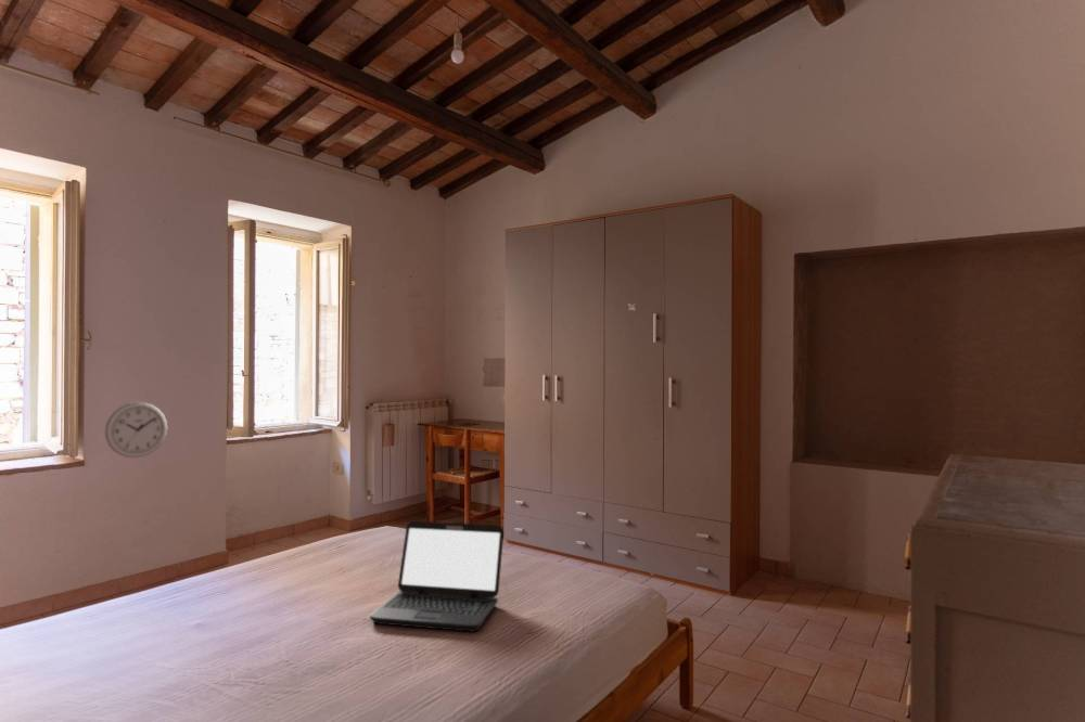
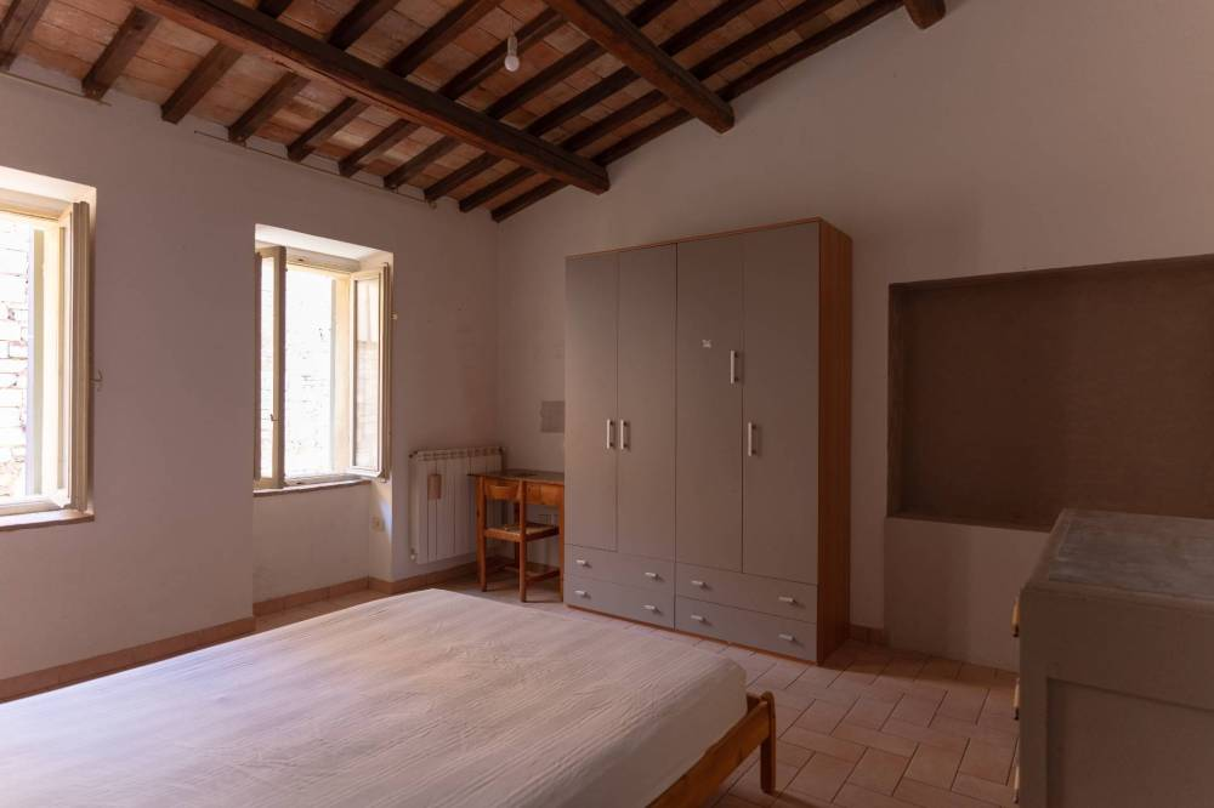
- wall clock (137, 429)
- laptop (439, 571)
